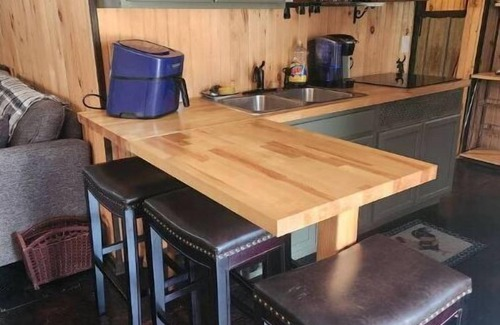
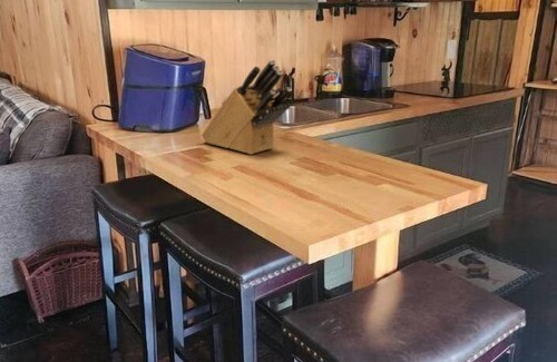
+ knife block (244, 104)
